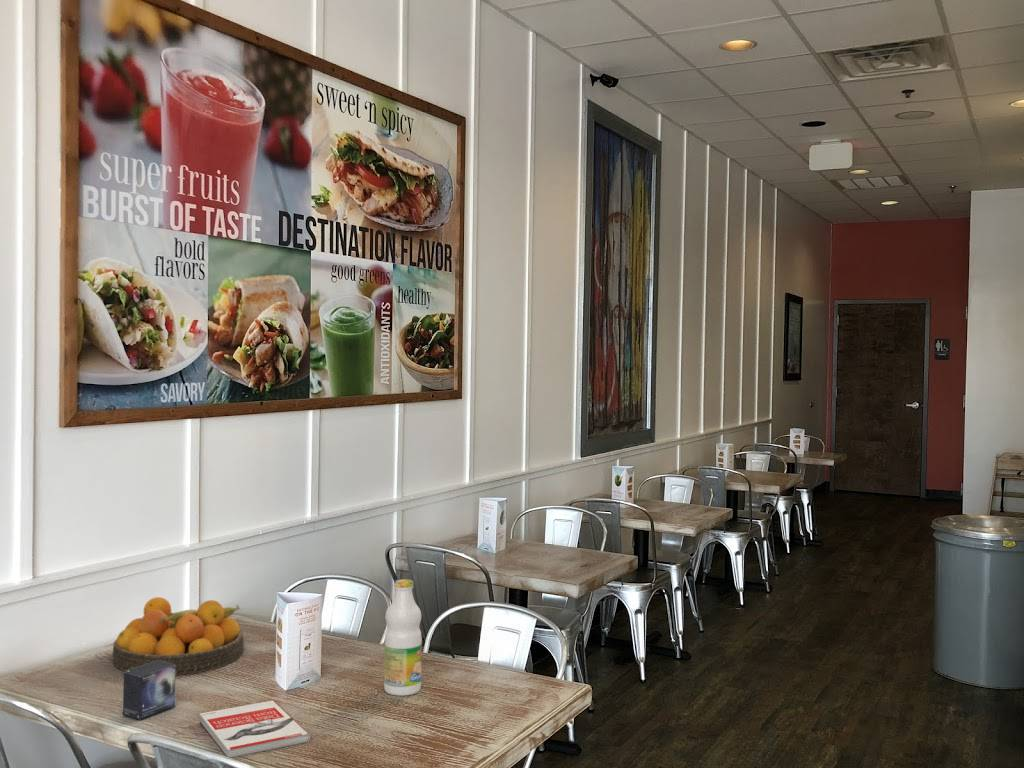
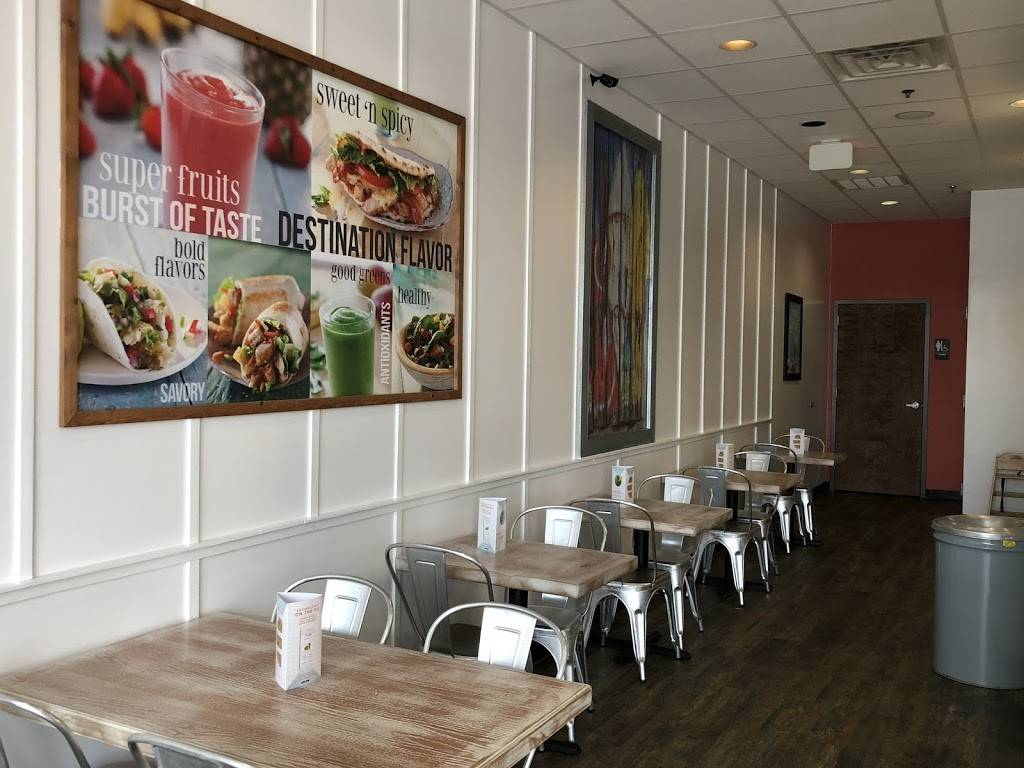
- small box (149, 689)
- fruit bowl (179, 629)
- book (253, 727)
- bottle (403, 635)
